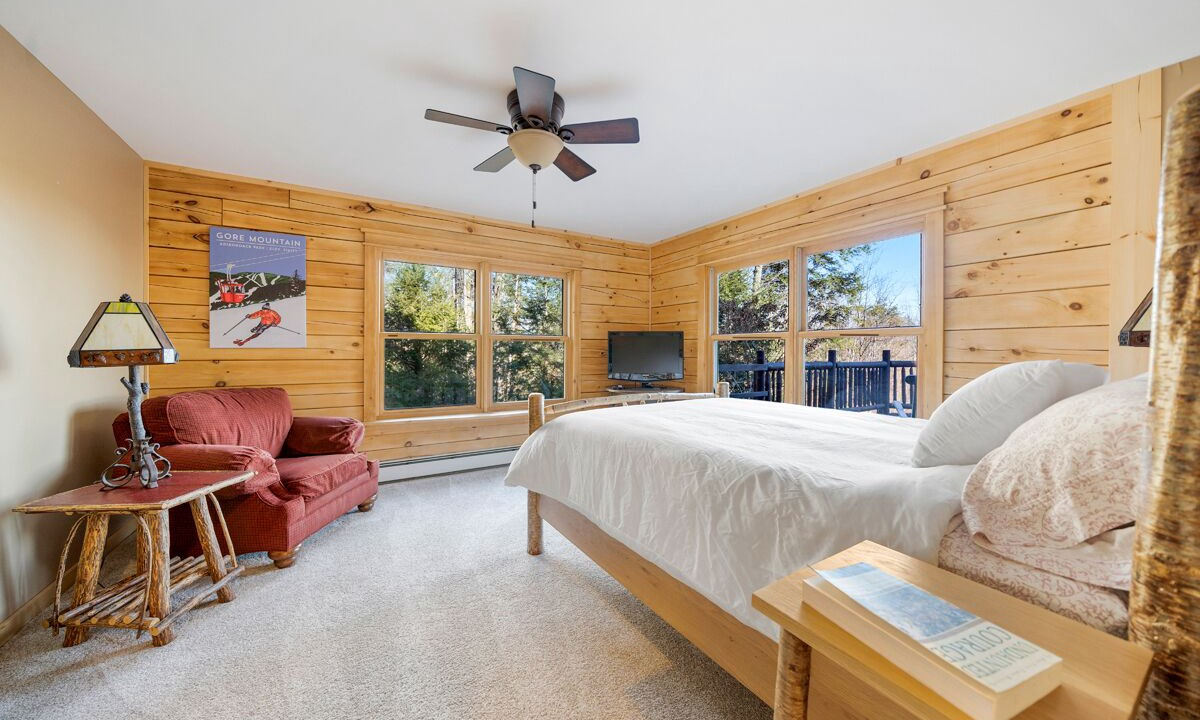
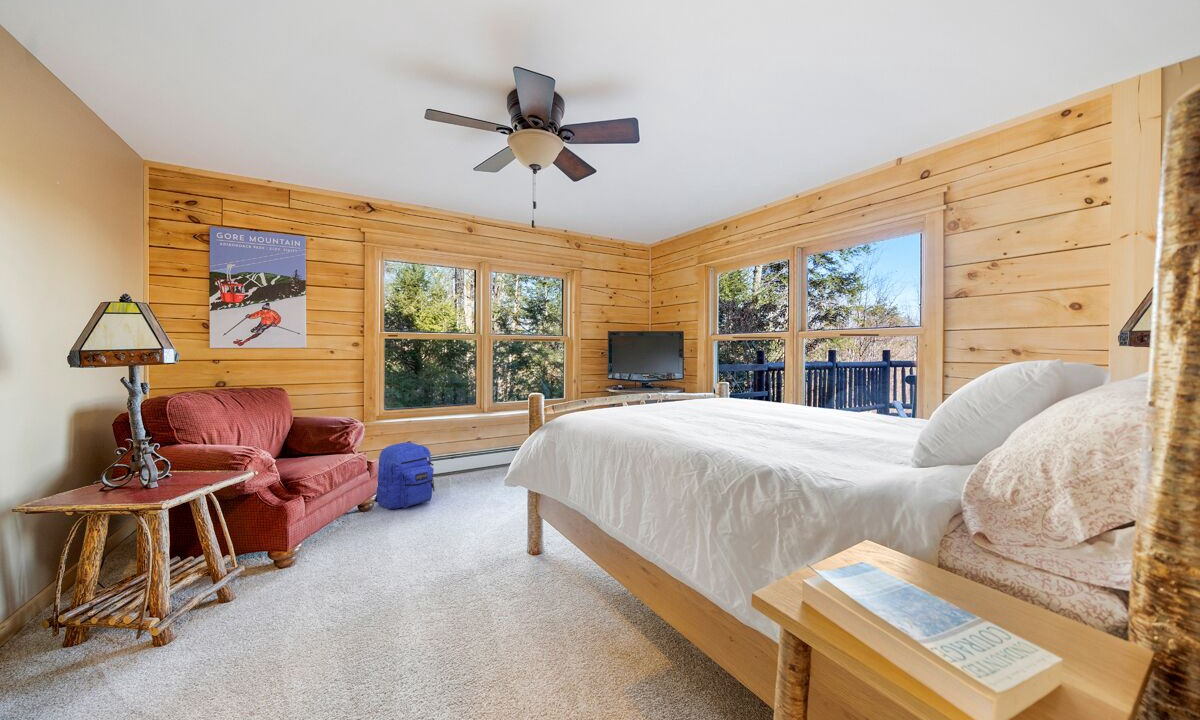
+ backpack (409, 473)
